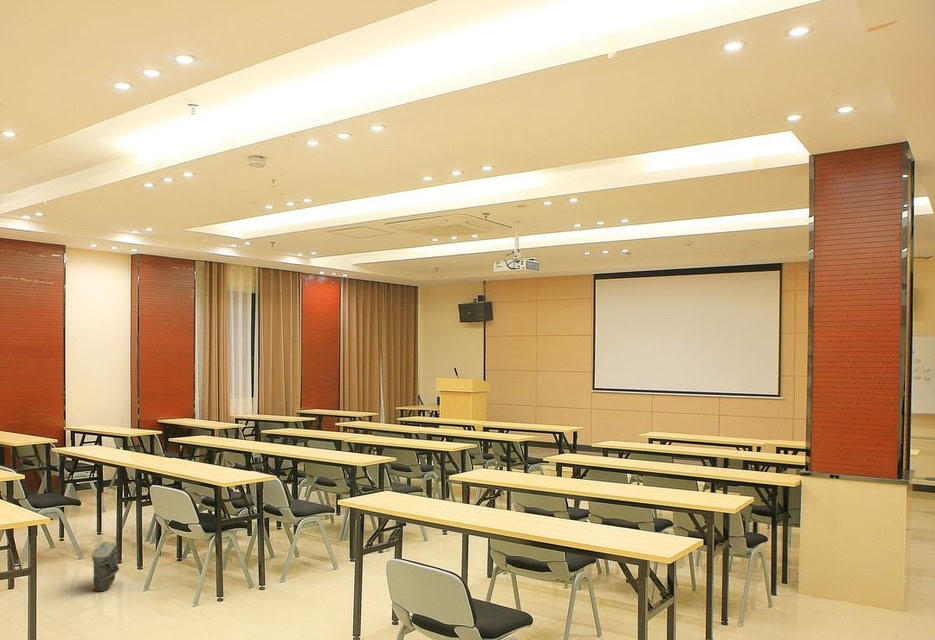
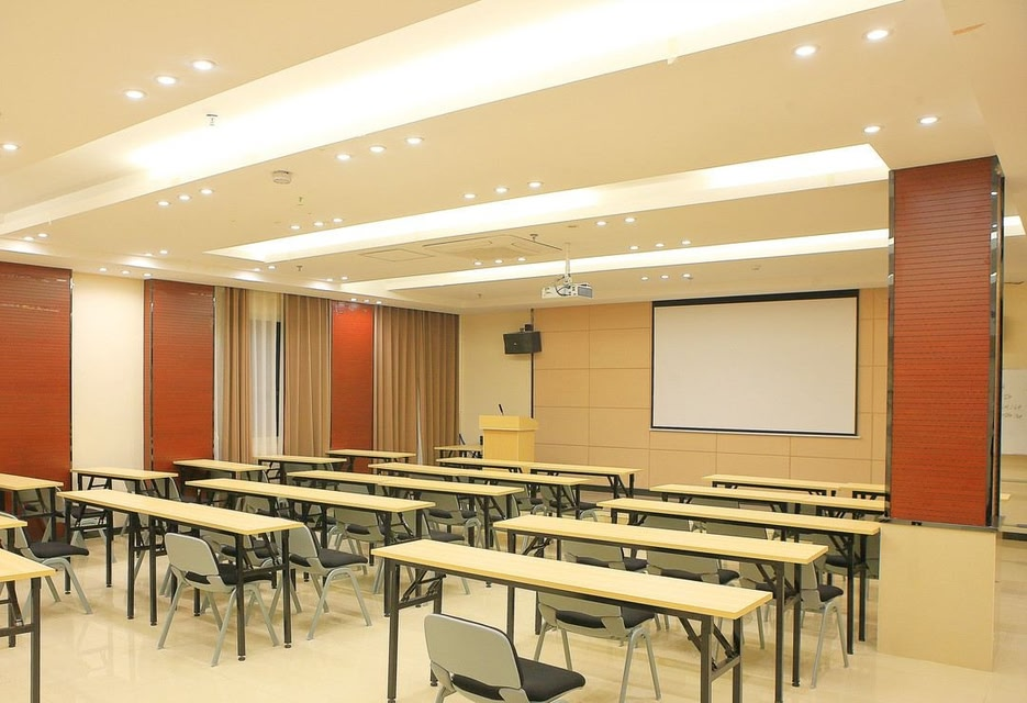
- bag (106, 566)
